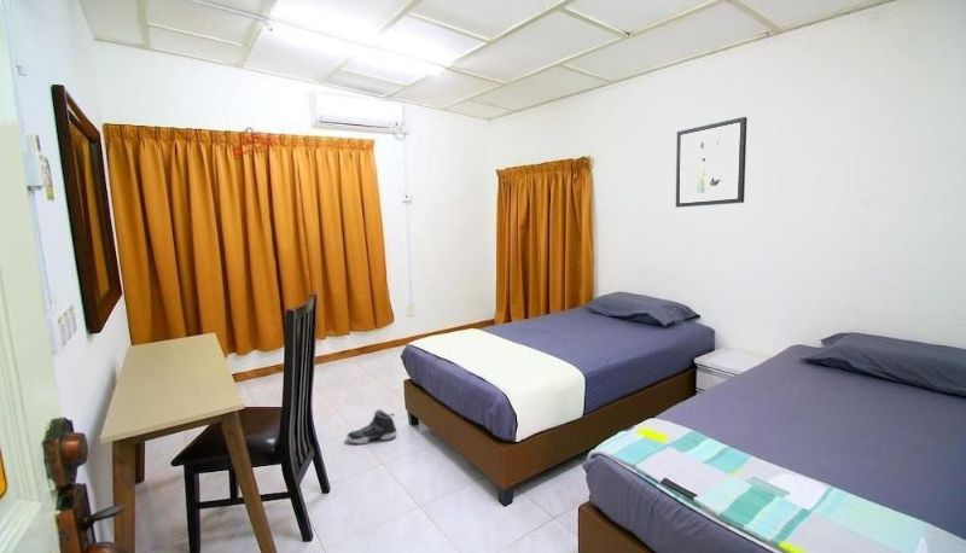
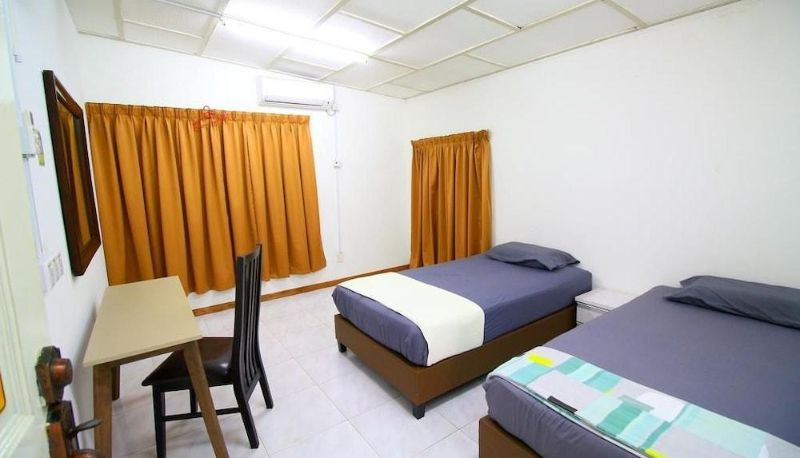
- sneaker (371, 425)
- wall art (709, 165)
